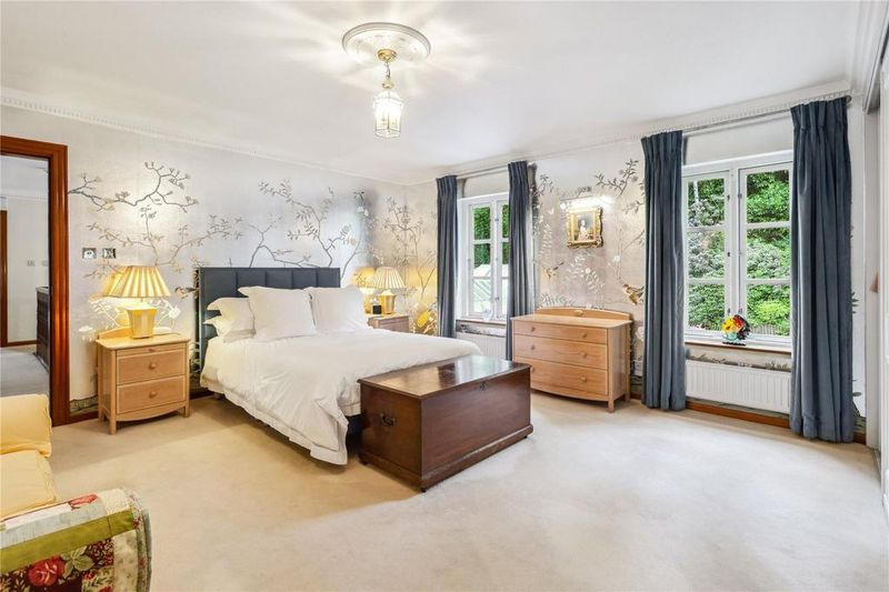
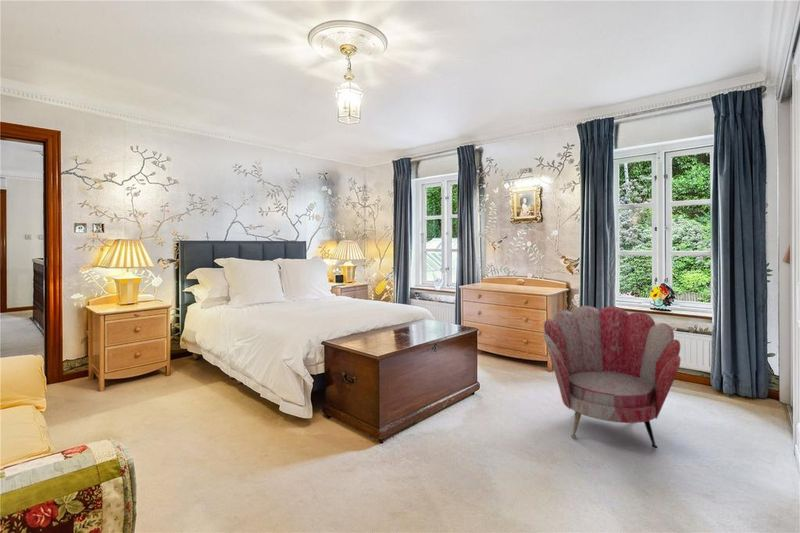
+ armchair (607, 369)
